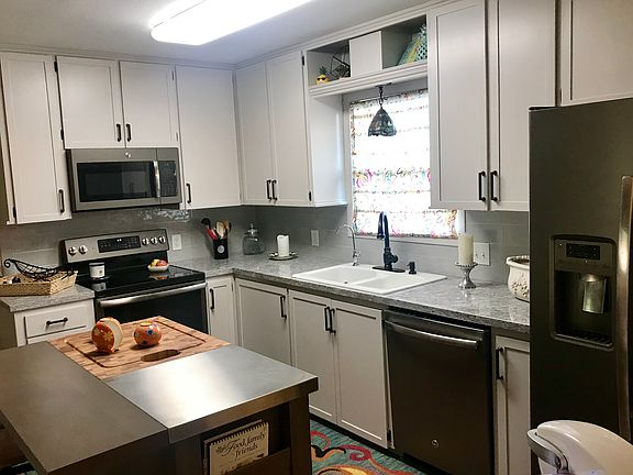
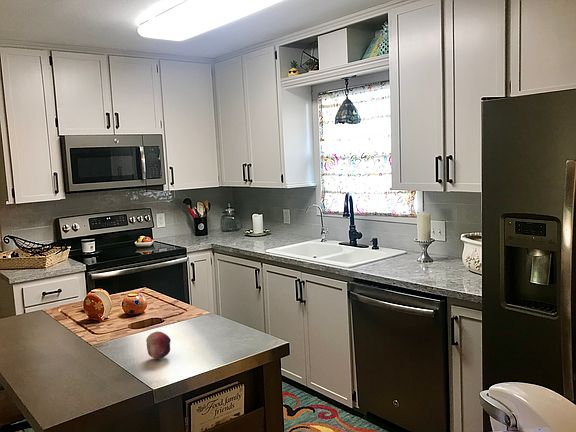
+ fruit (158, 345)
